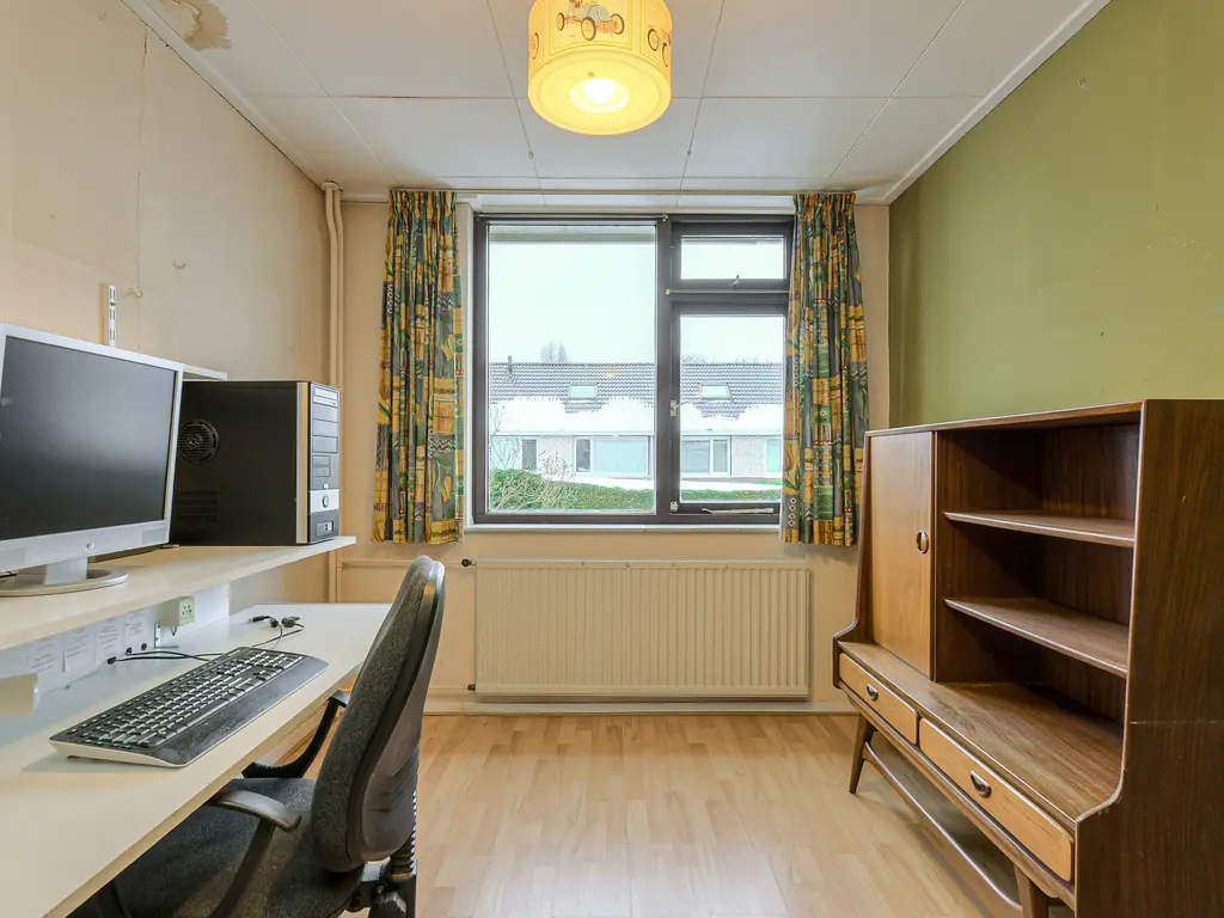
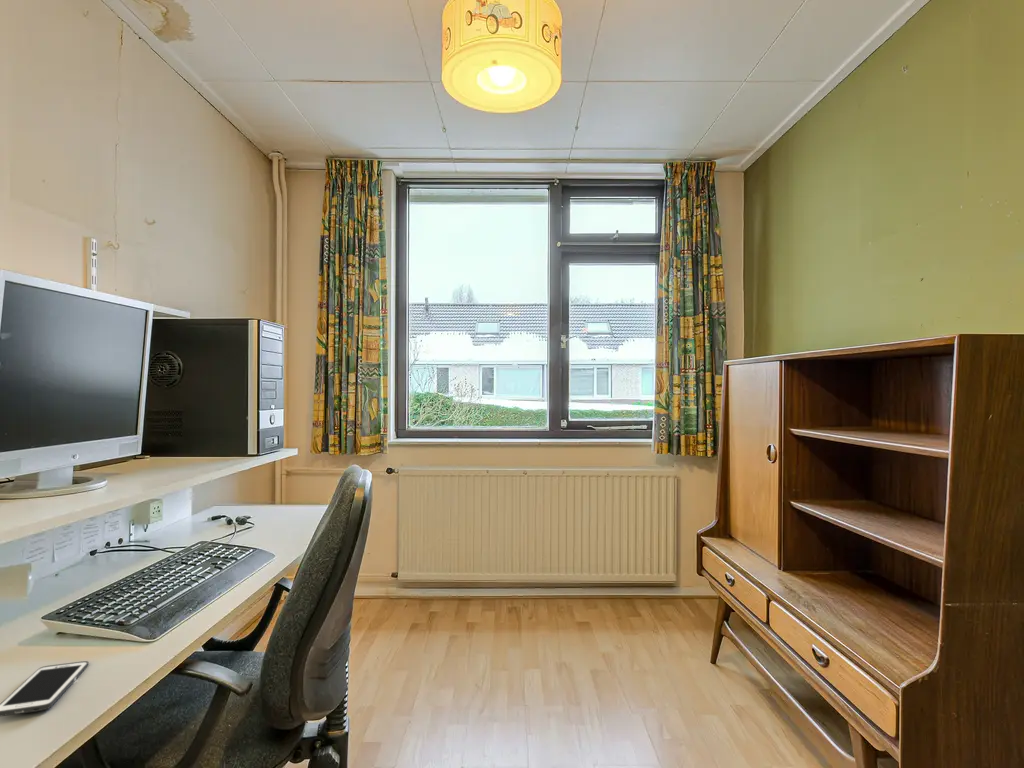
+ cell phone (44, 687)
